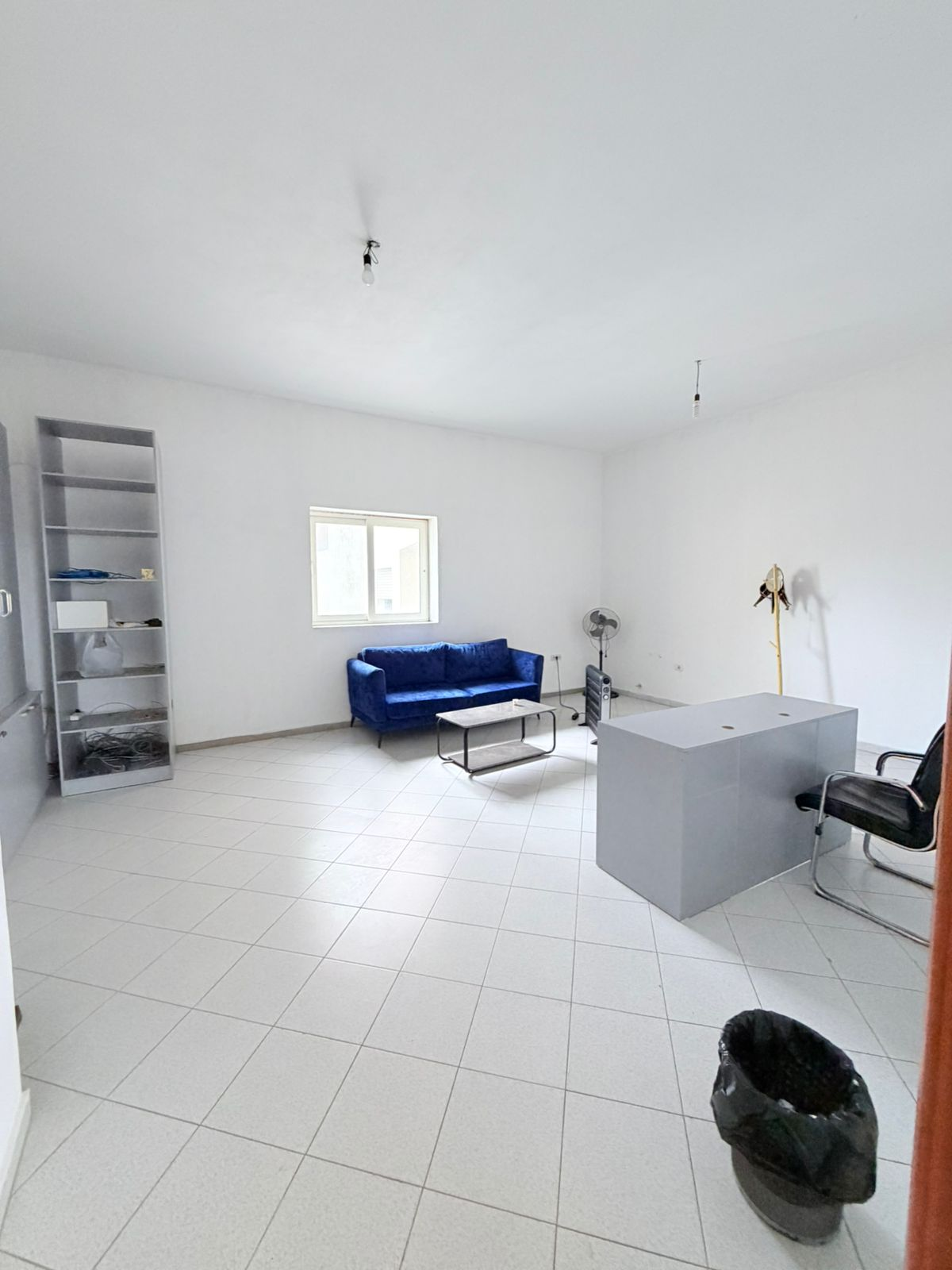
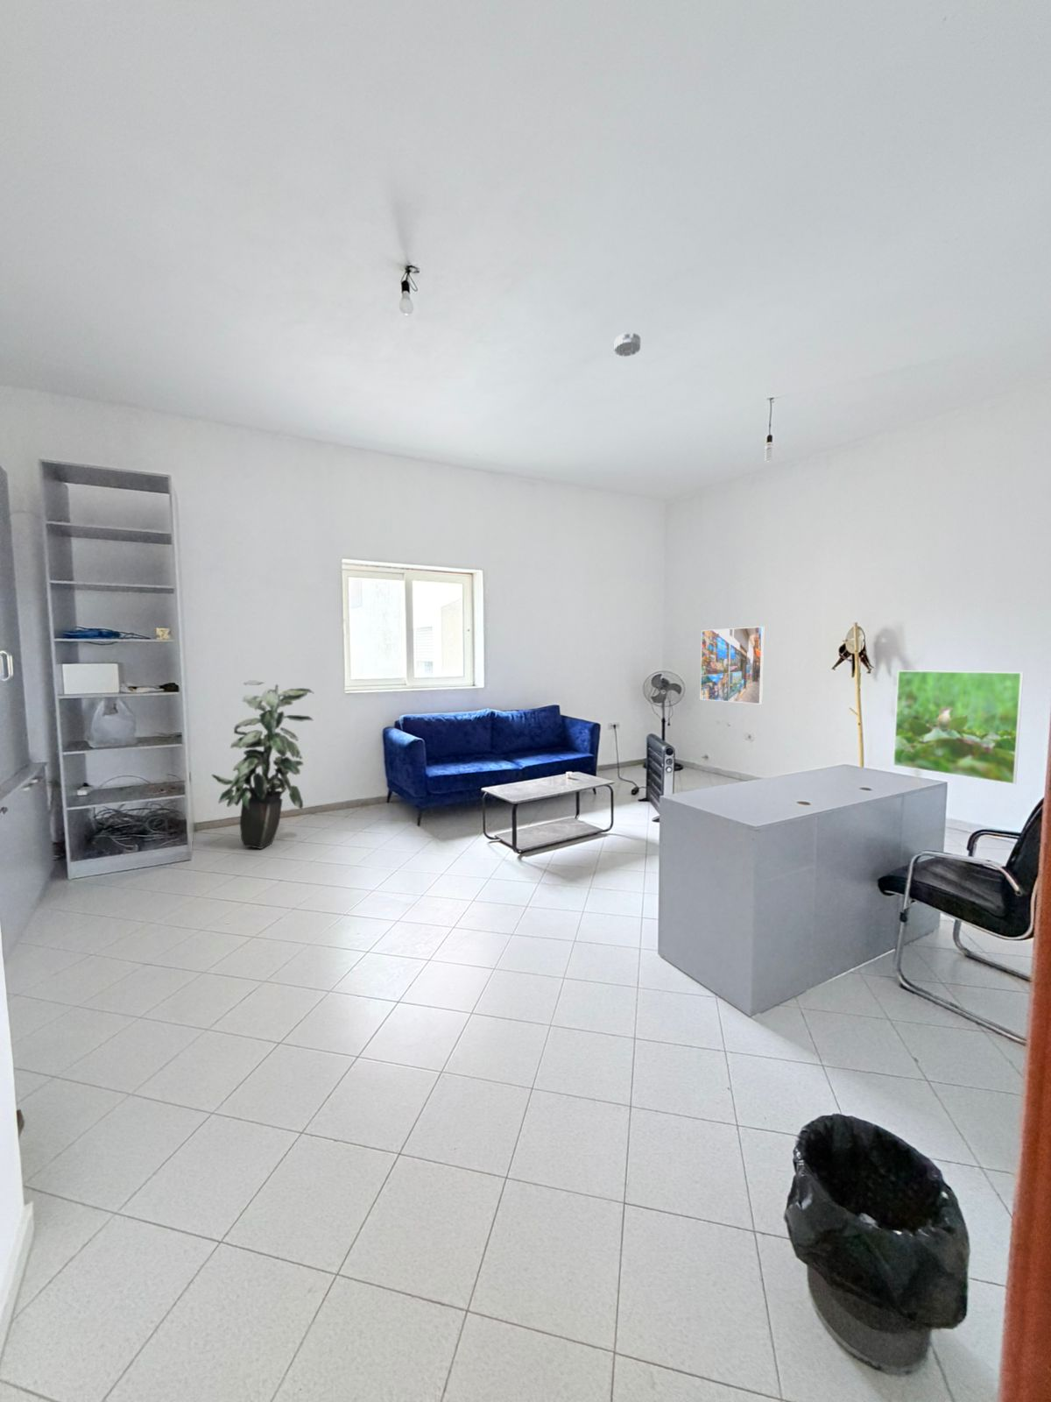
+ smoke detector (627, 343)
+ indoor plant (265, 763)
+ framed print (730, 665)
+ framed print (952, 723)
